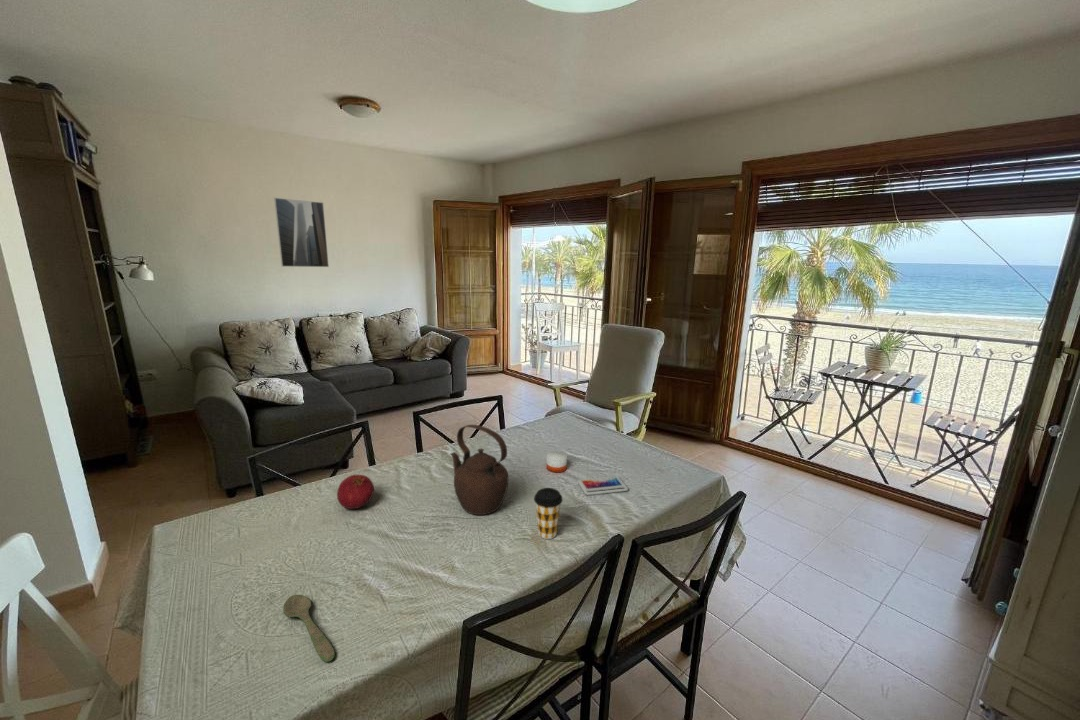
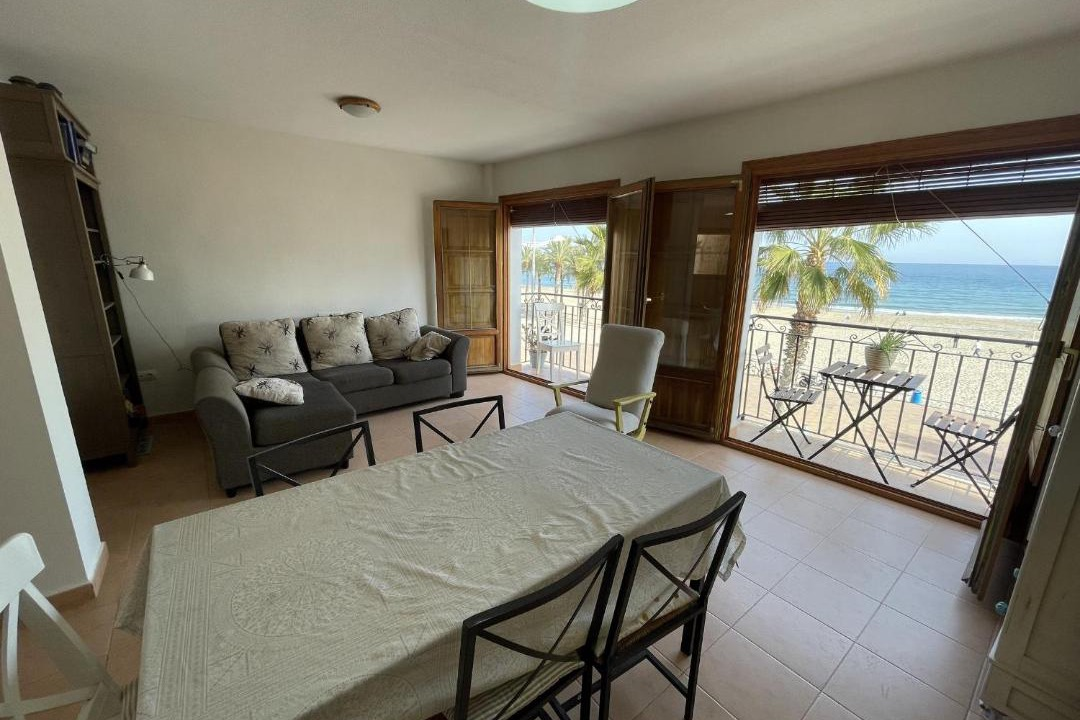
- fruit (355, 490)
- spoon (309, 626)
- candle (556, 454)
- smartphone (602, 485)
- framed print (302, 234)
- teapot (475, 464)
- coffee cup (547, 513)
